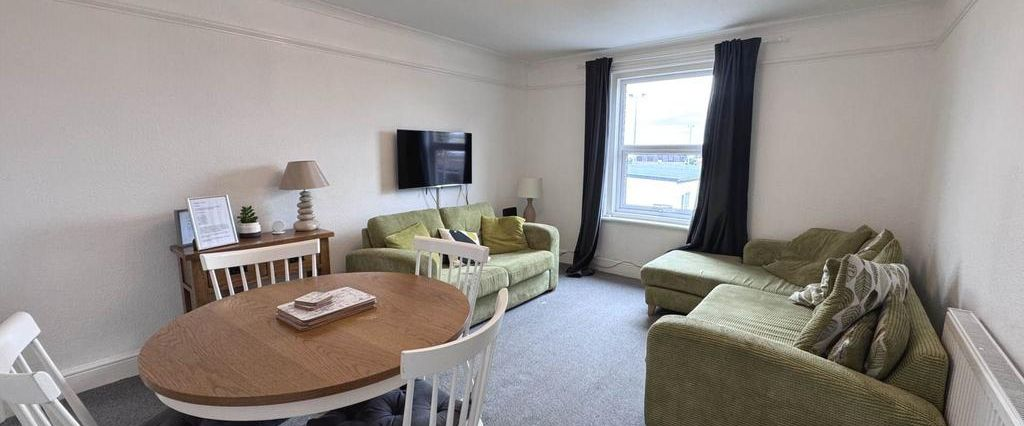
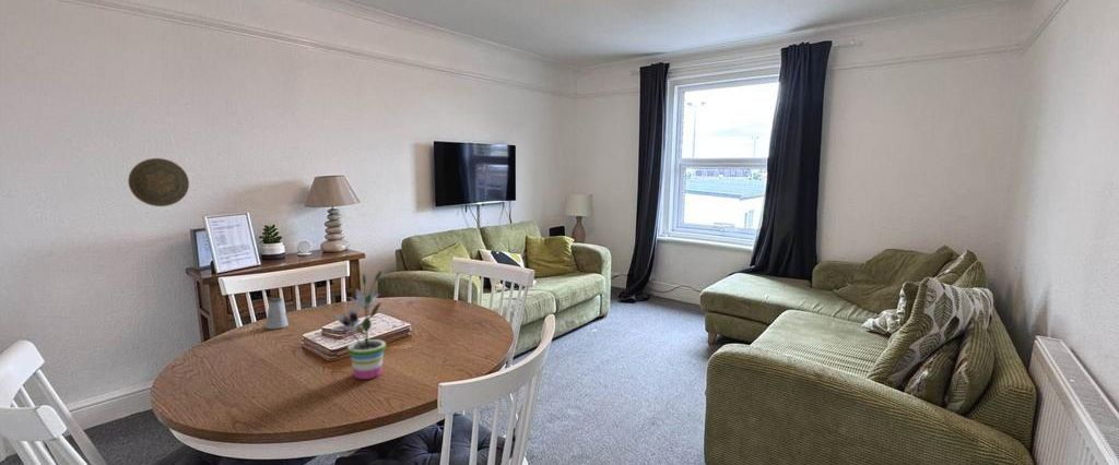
+ potted plant (358, 322)
+ saltshaker (275, 312)
+ decorative plate (160, 182)
